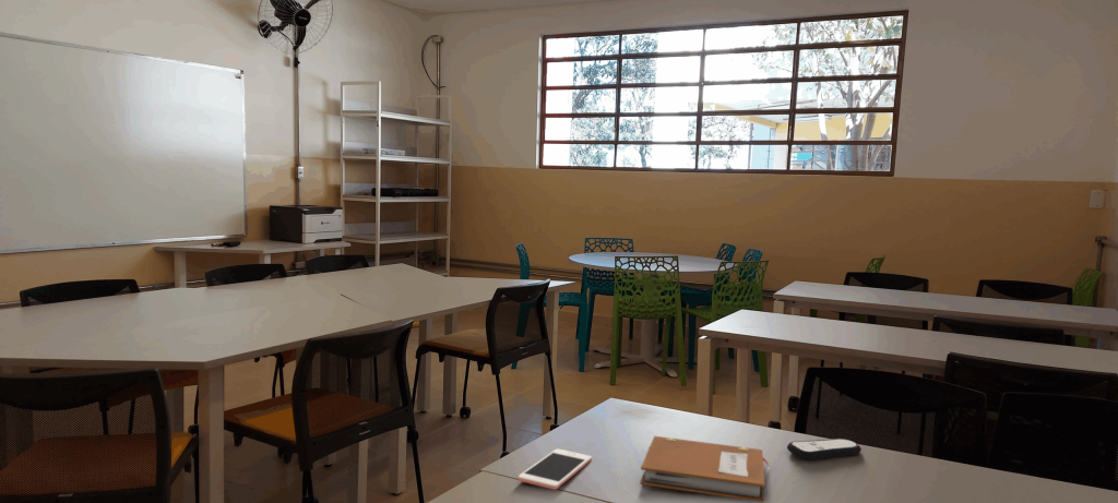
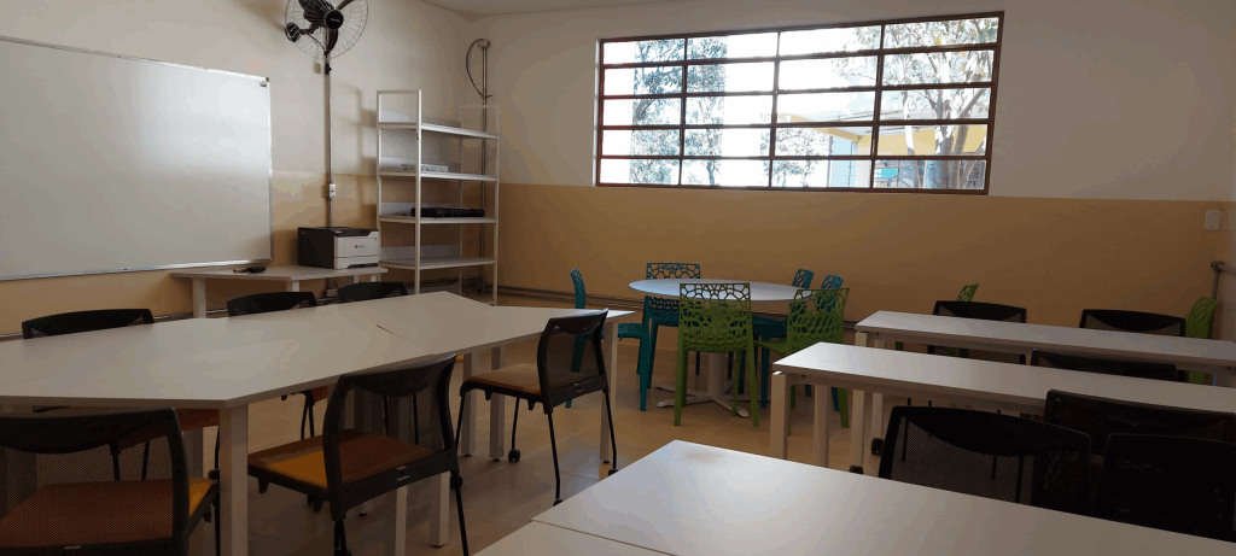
- notebook (707, 465)
- remote control (824, 447)
- cell phone (556, 467)
